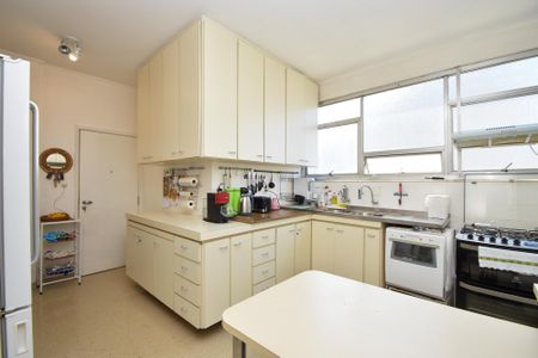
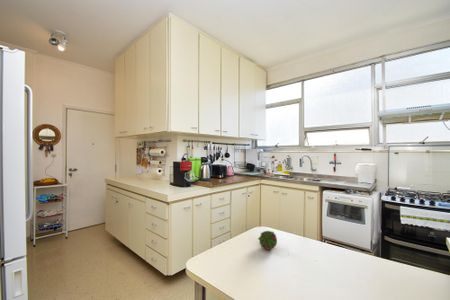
+ fruit (268, 240)
